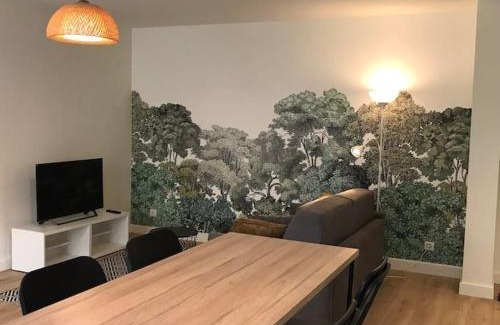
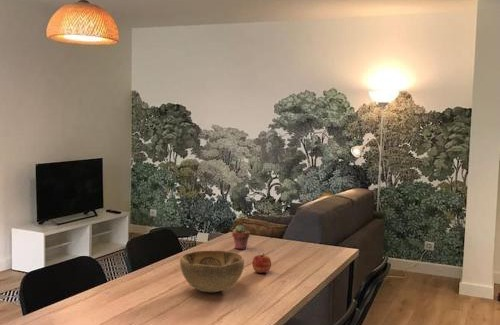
+ decorative bowl (211, 273)
+ potted succulent (240, 236)
+ apple (261, 262)
